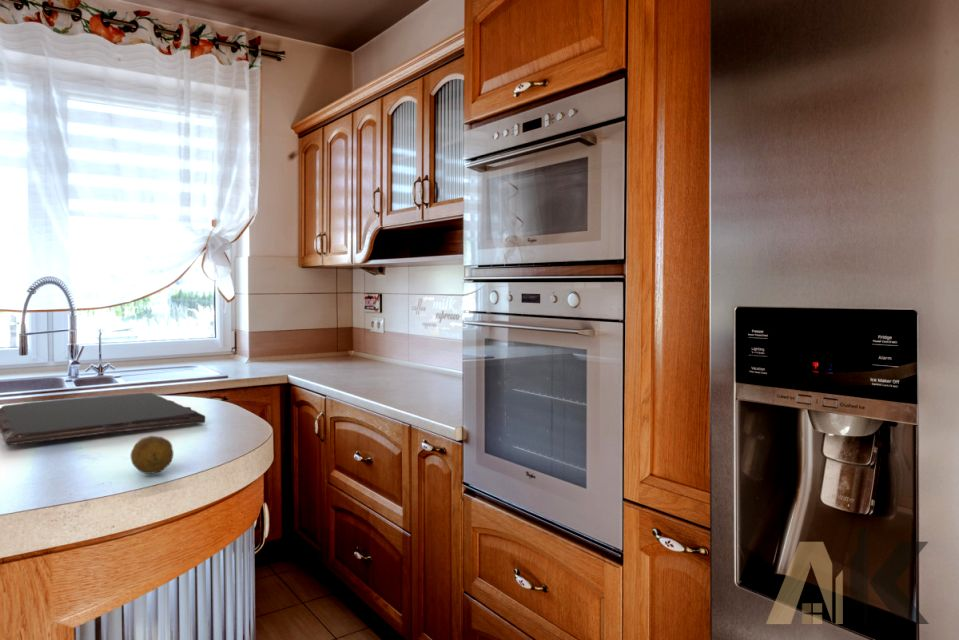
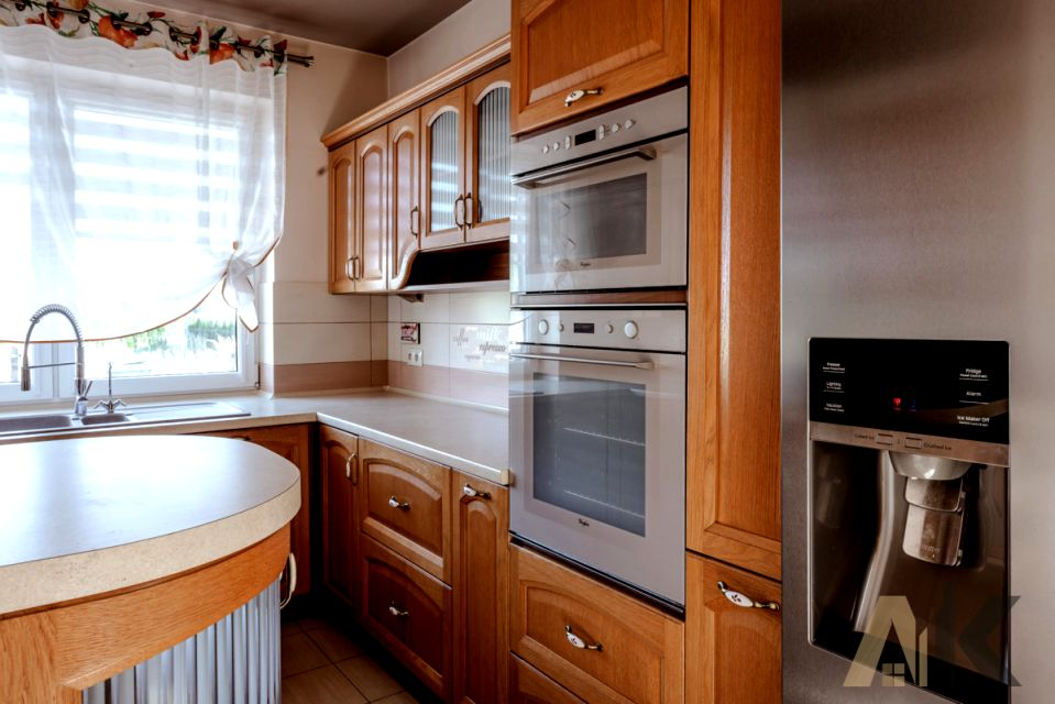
- cutting board (95, 413)
- fruit (152, 454)
